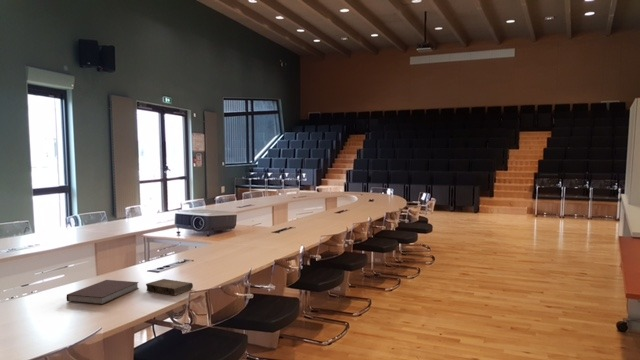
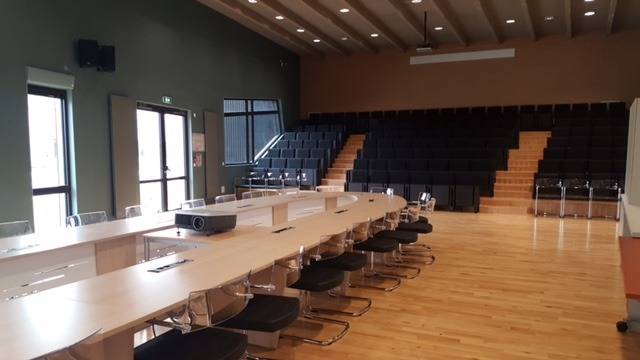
- notebook (104, 291)
- book (169, 286)
